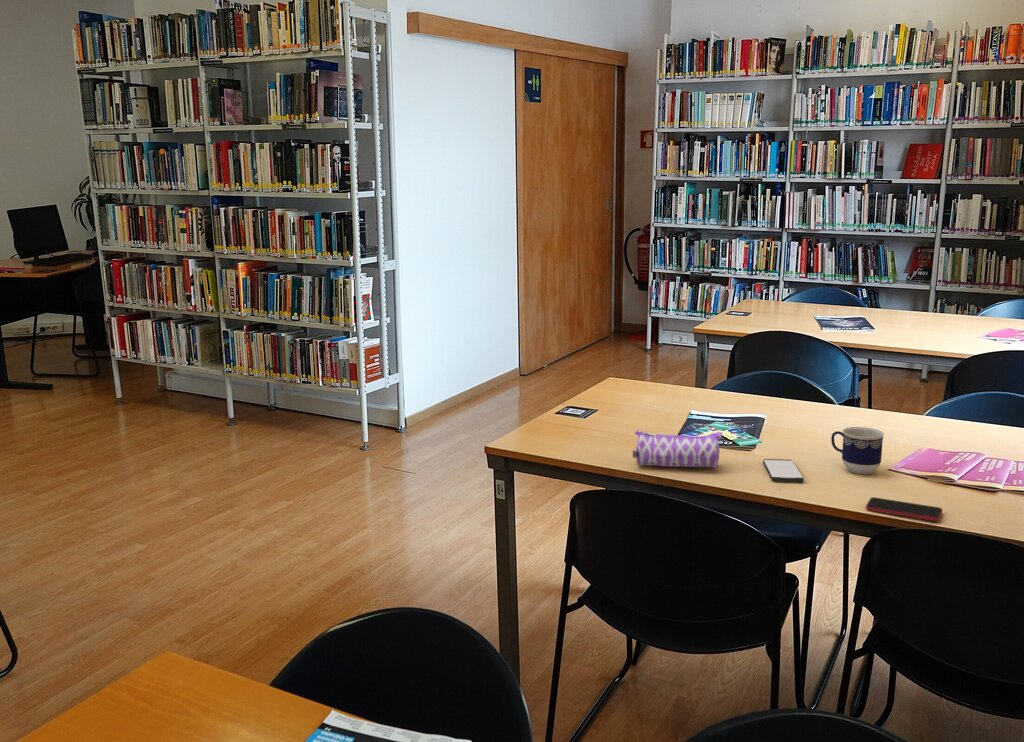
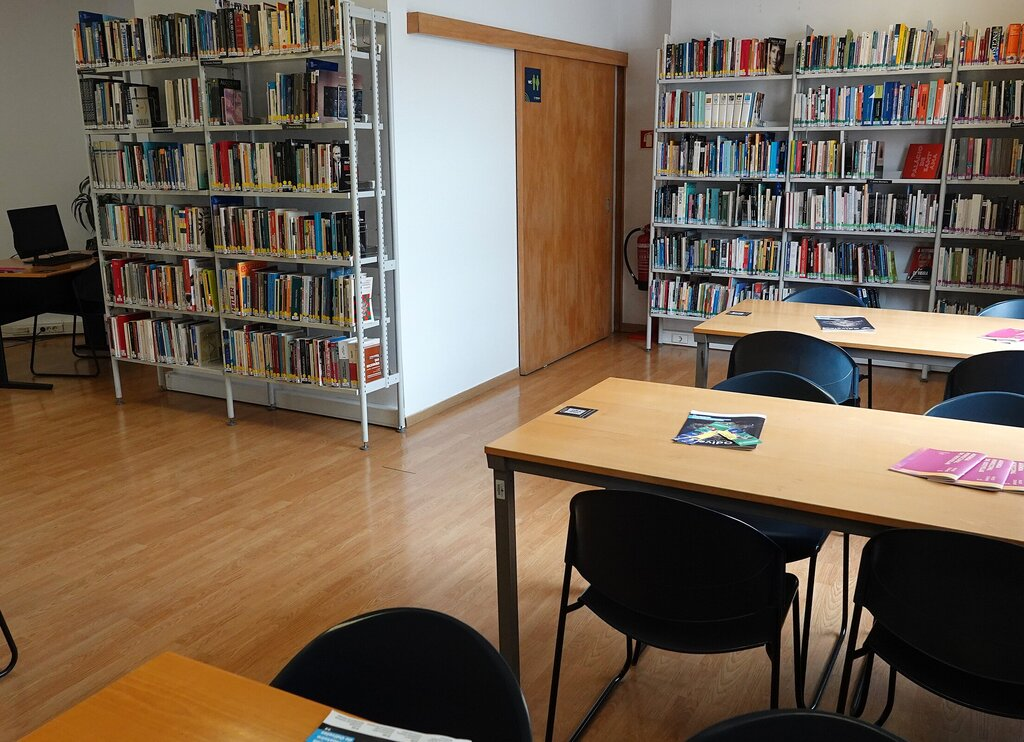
- smartphone (903, 509)
- pencil case (677, 447)
- smartphone (782, 470)
- cup (855, 450)
